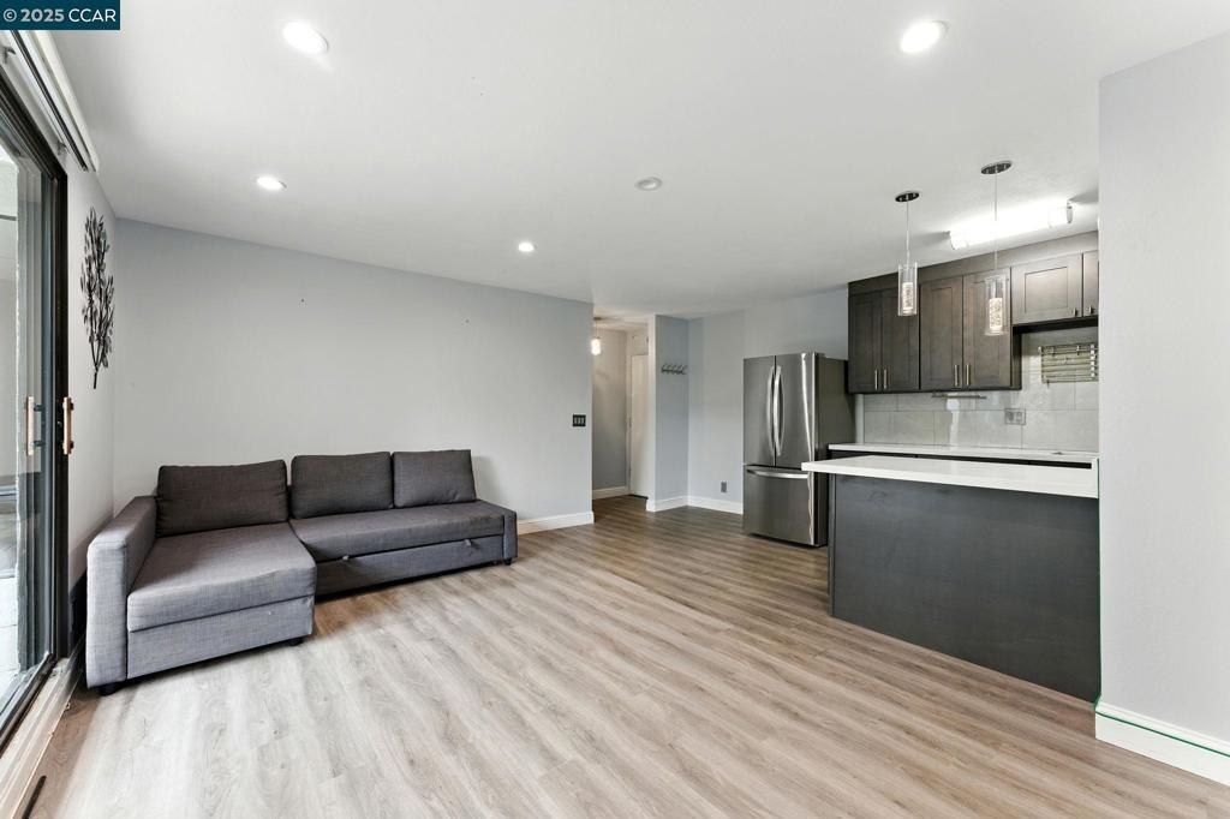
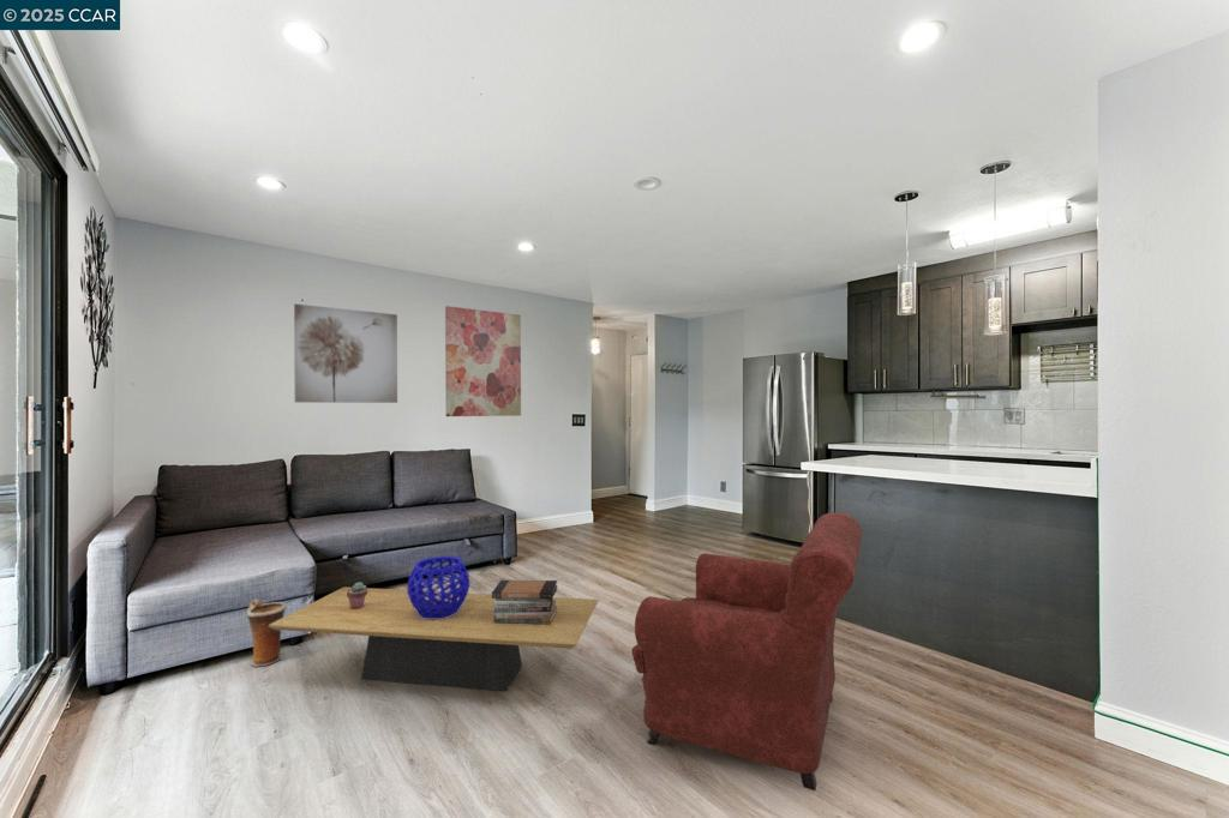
+ armchair (748, 618)
+ potted succulent (356, 594)
+ coffee table (443, 642)
+ vase (266, 628)
+ decorative bowl (438, 587)
+ book stack (524, 601)
+ wall art (348, 355)
+ wall art (484, 363)
